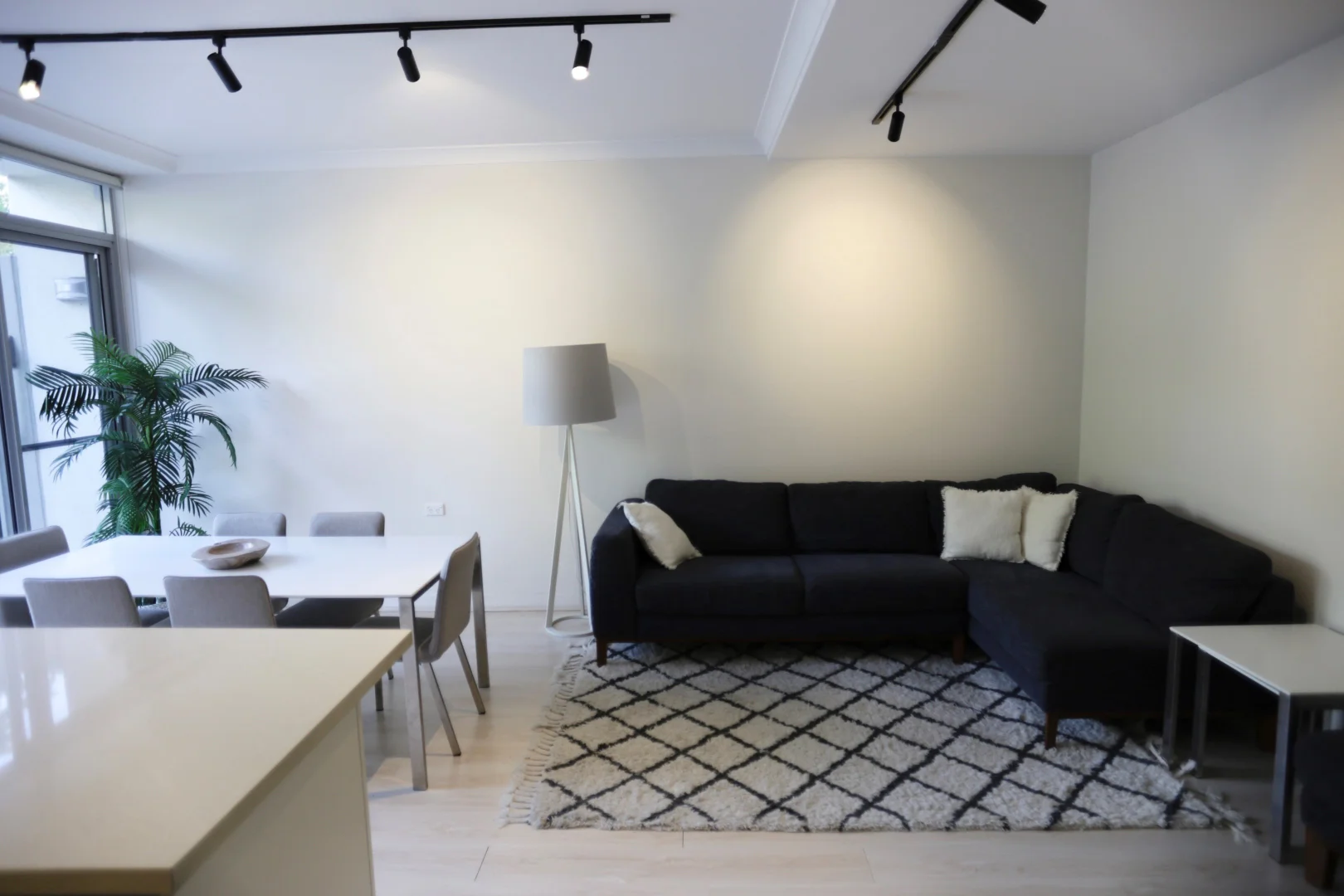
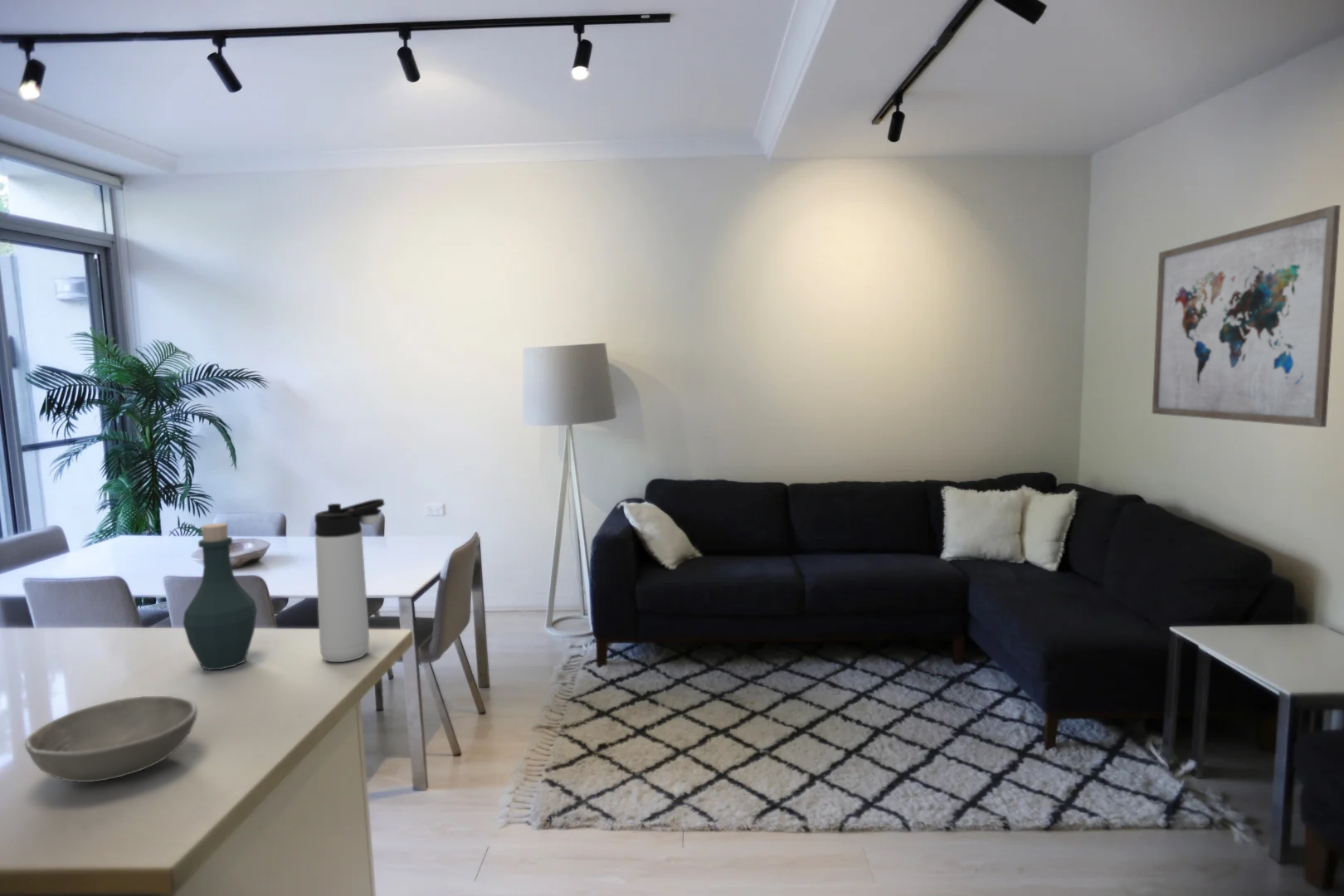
+ thermos bottle (353, 578)
+ bottle (219, 594)
+ wall art (1230, 327)
+ soup bowl (117, 743)
